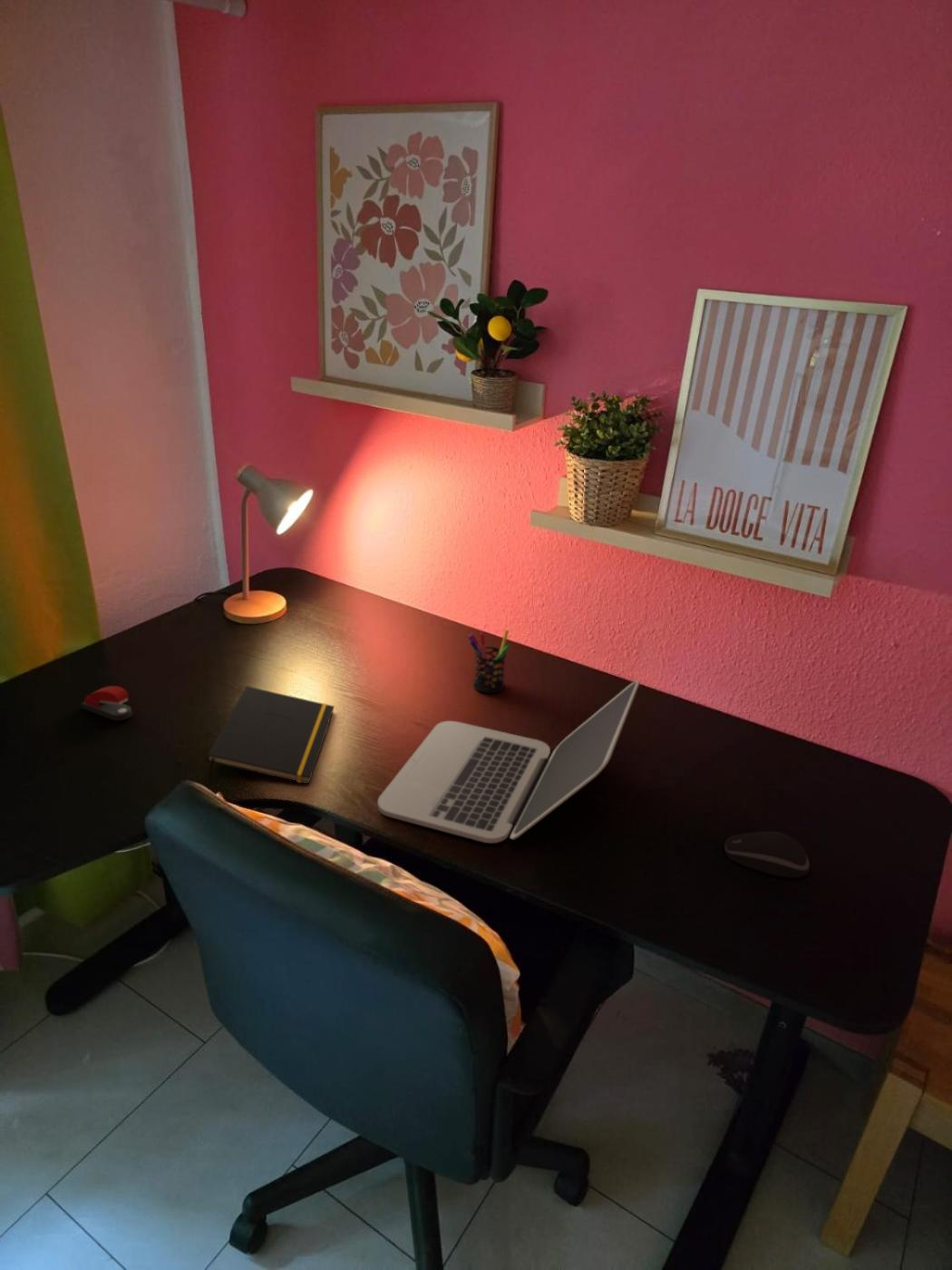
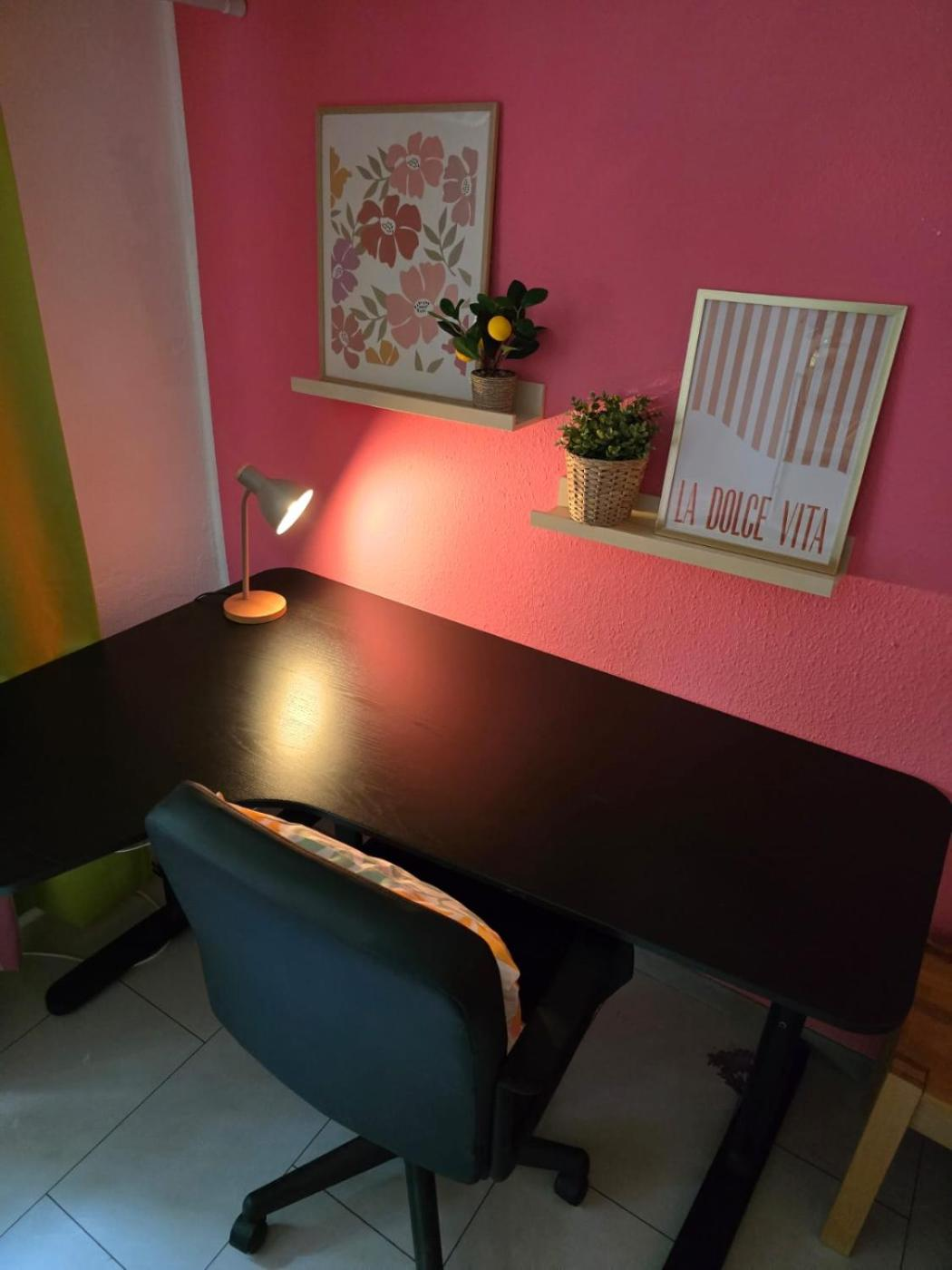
- laptop (510, 741)
- computer mouse (768, 849)
- pen holder (491, 659)
- stapler (107, 698)
- notepad (275, 731)
